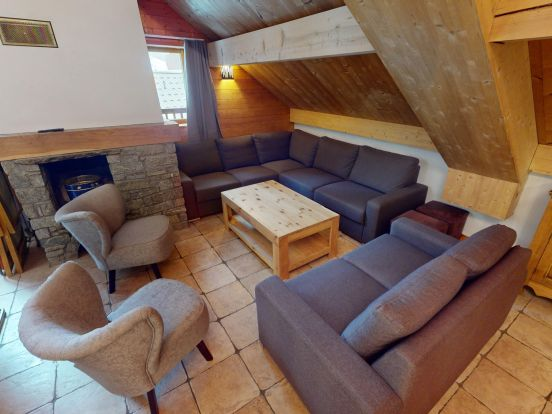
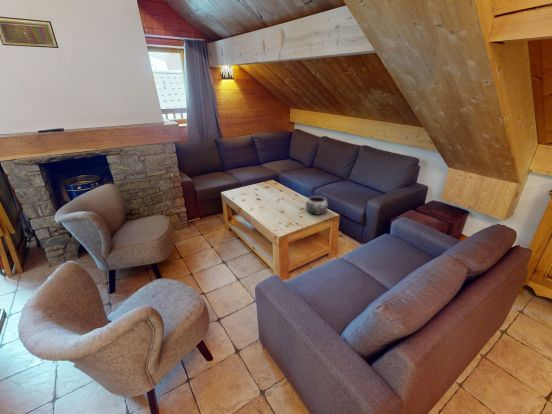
+ decorative bowl (316, 205)
